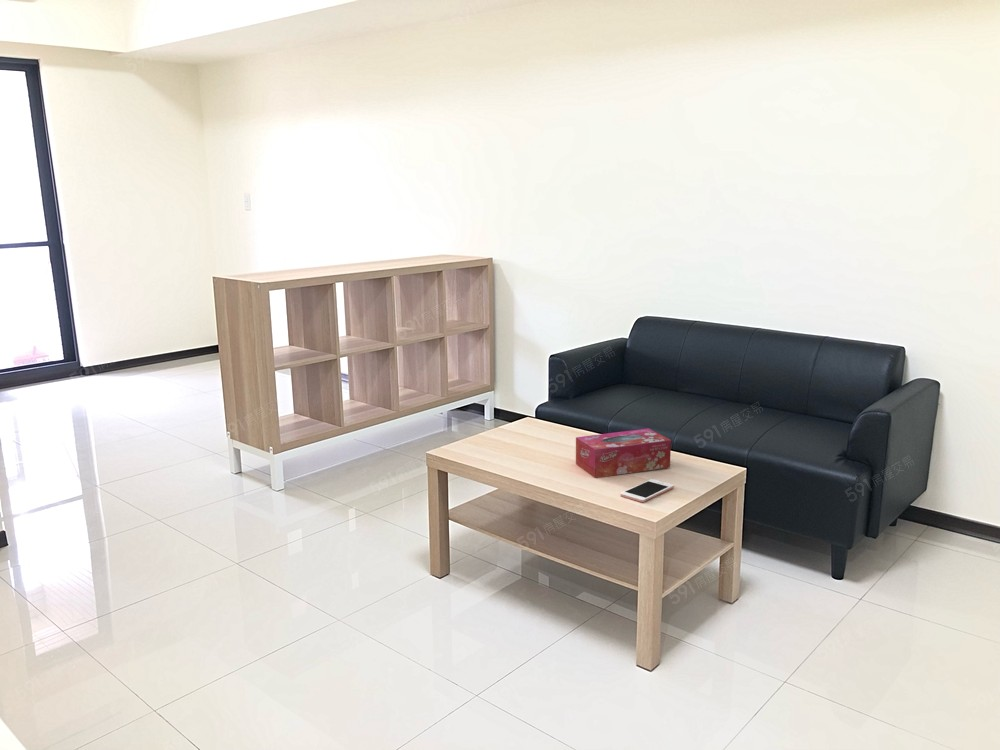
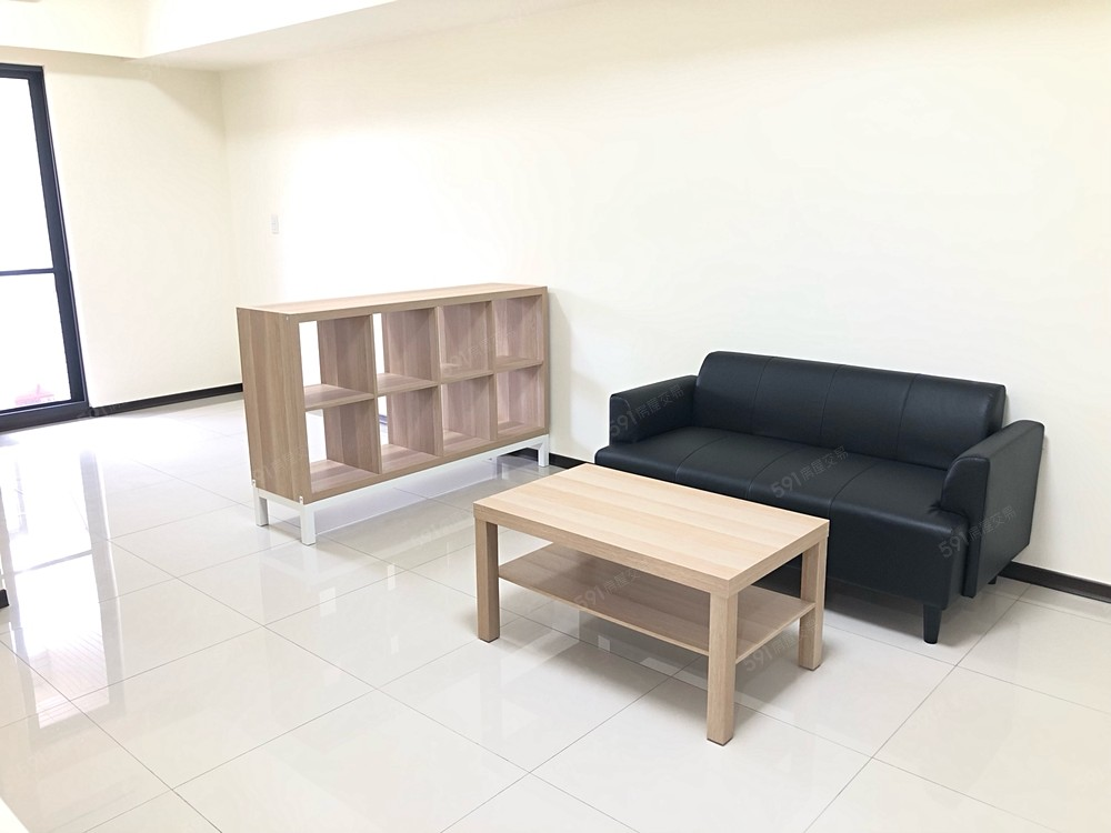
- cell phone (647, 490)
- tissue box (622, 452)
